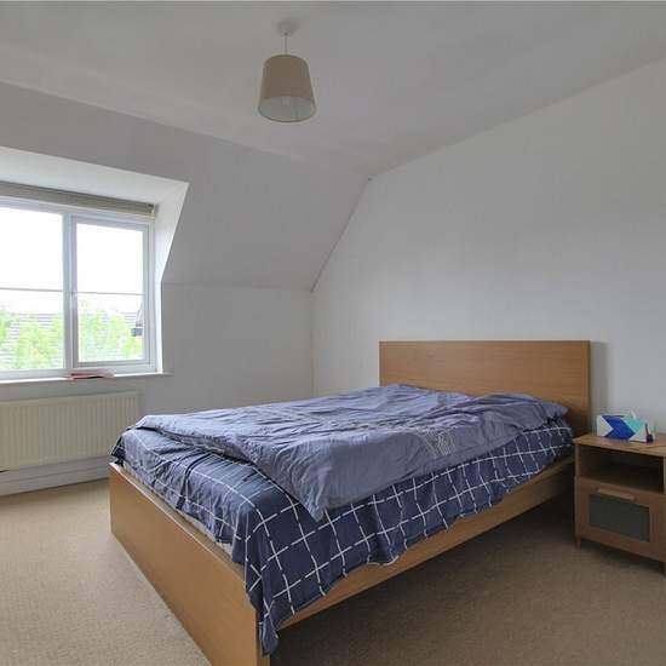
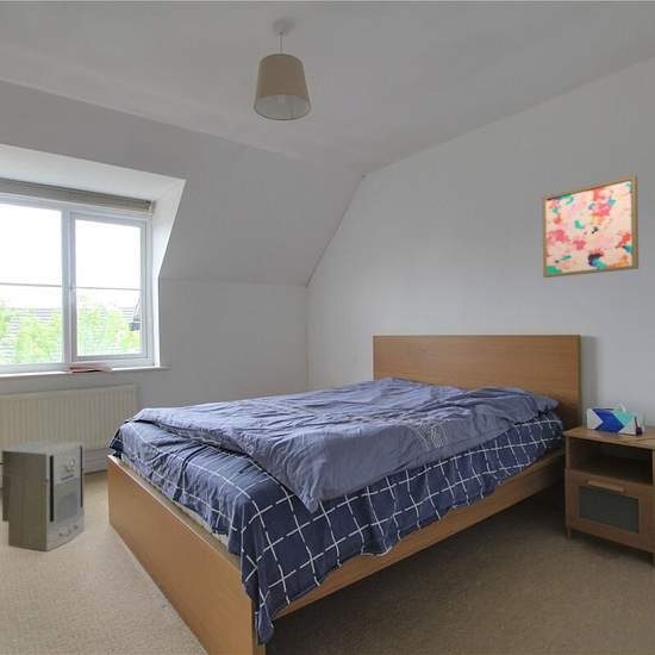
+ wall art (587, 230)
+ air purifier (44, 491)
